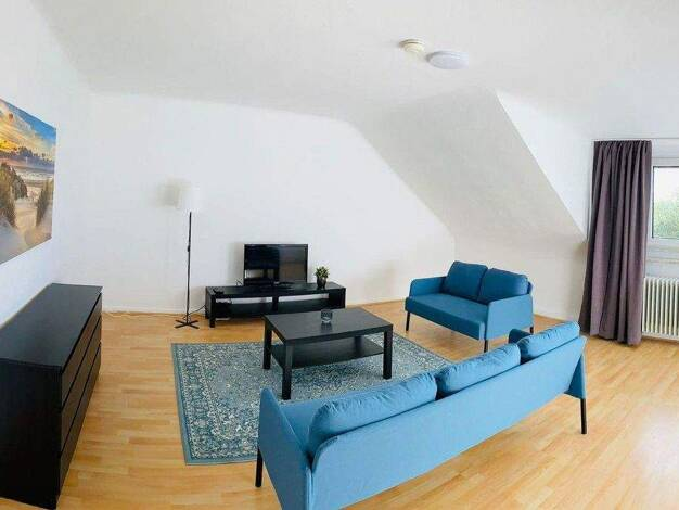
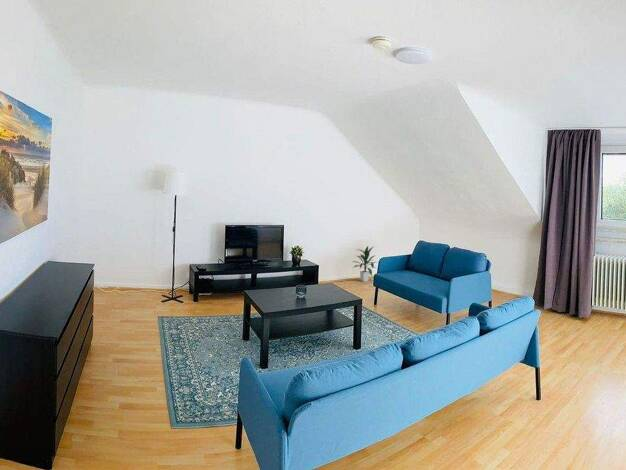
+ indoor plant (365, 263)
